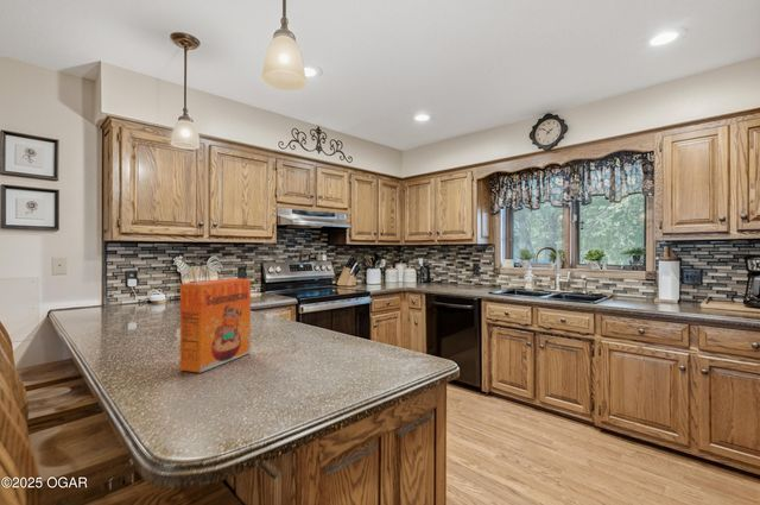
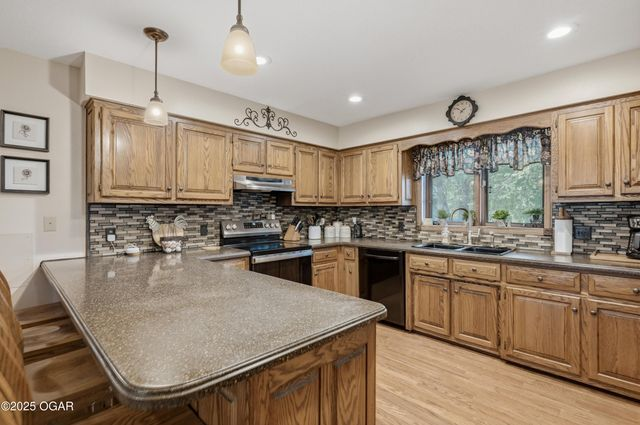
- cereal box (217, 321)
